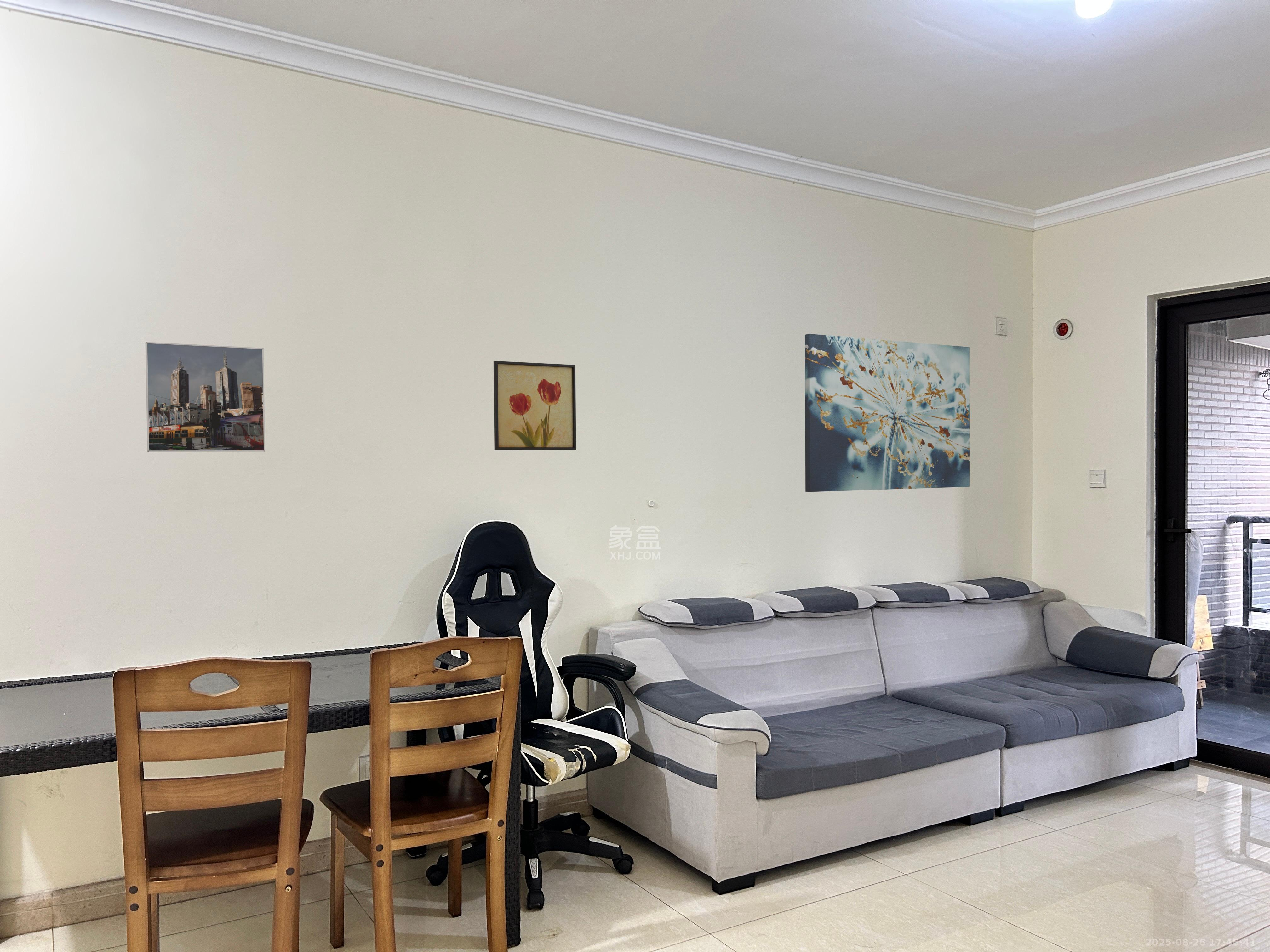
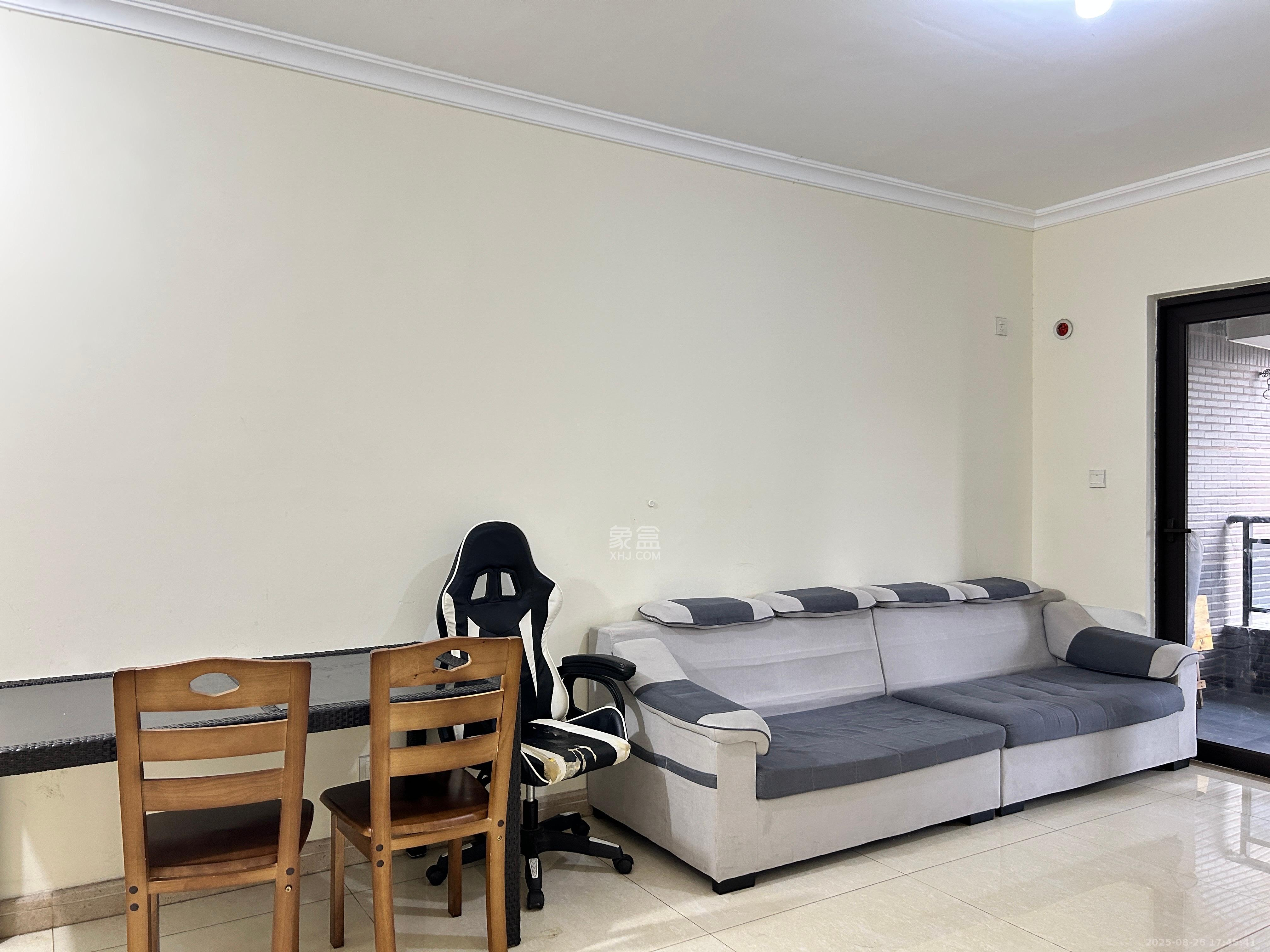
- wall art (535, 407)
- wall art (892, 415)
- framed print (207, 399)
